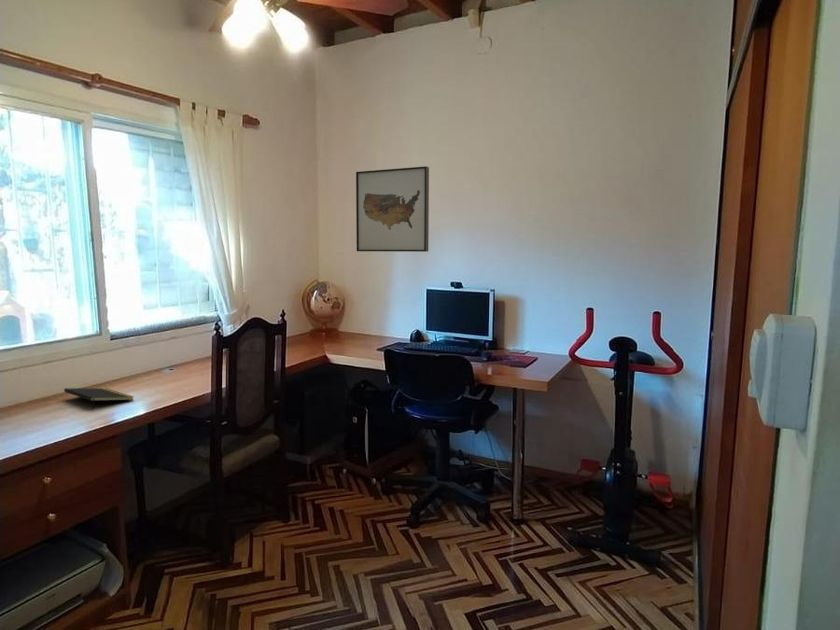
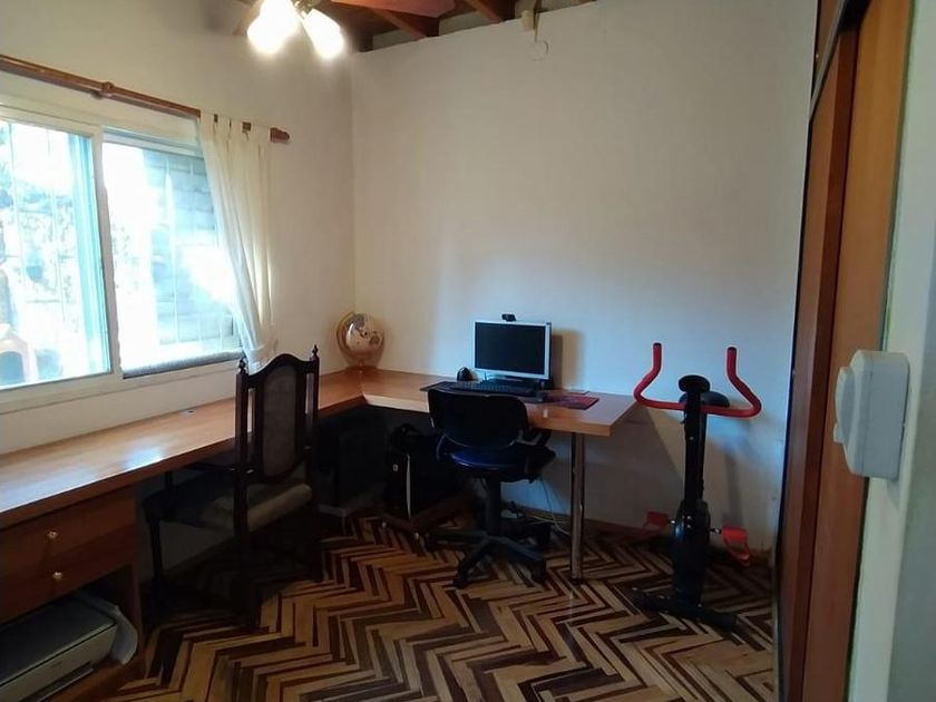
- wall art (391, 210)
- notepad (99, 394)
